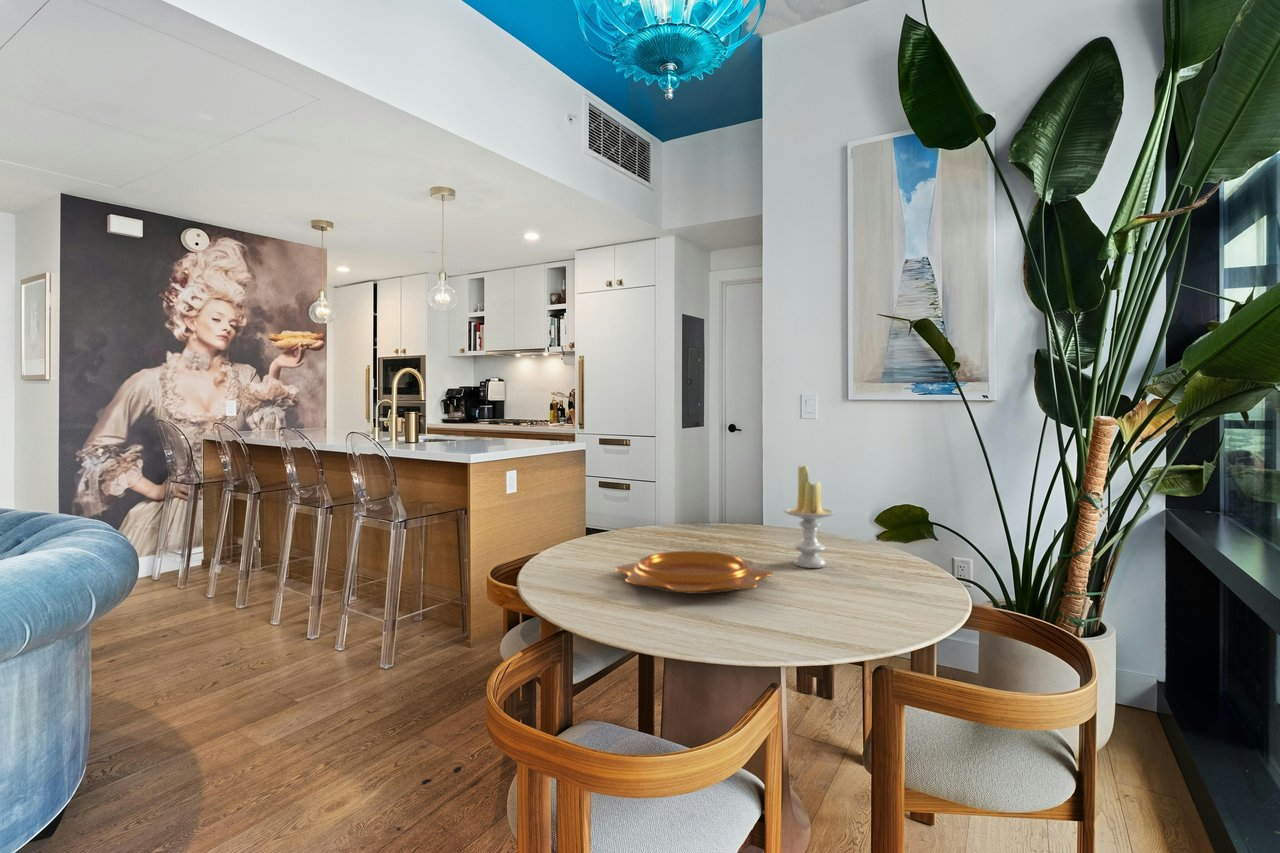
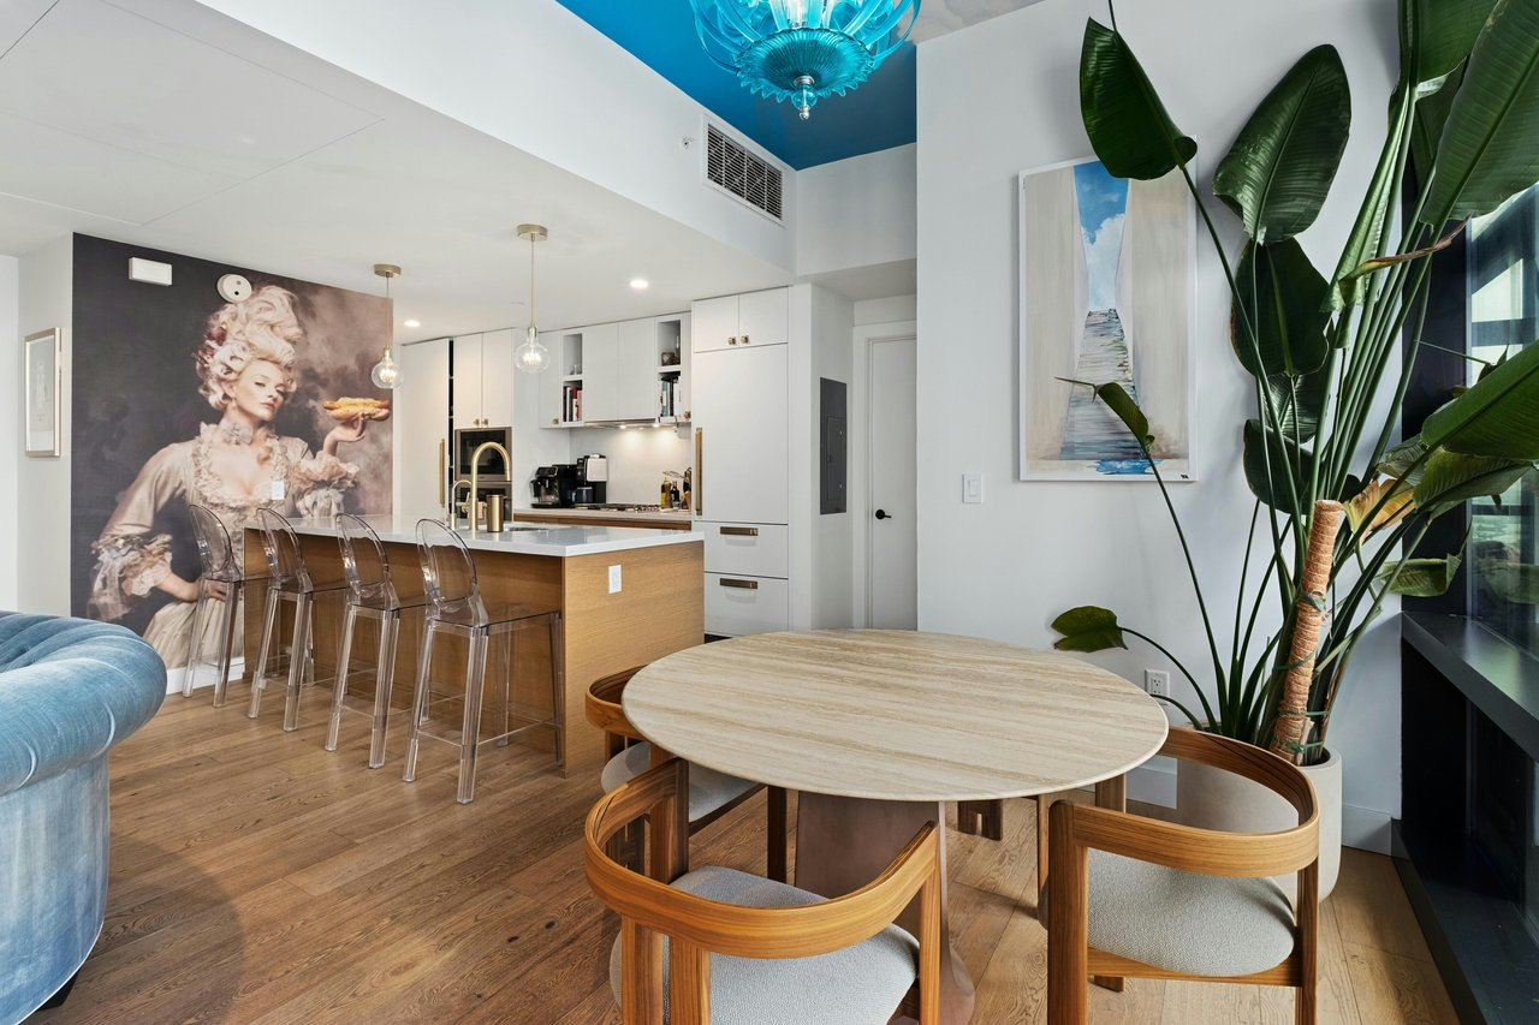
- decorative bowl (693, 570)
- candle (809, 514)
